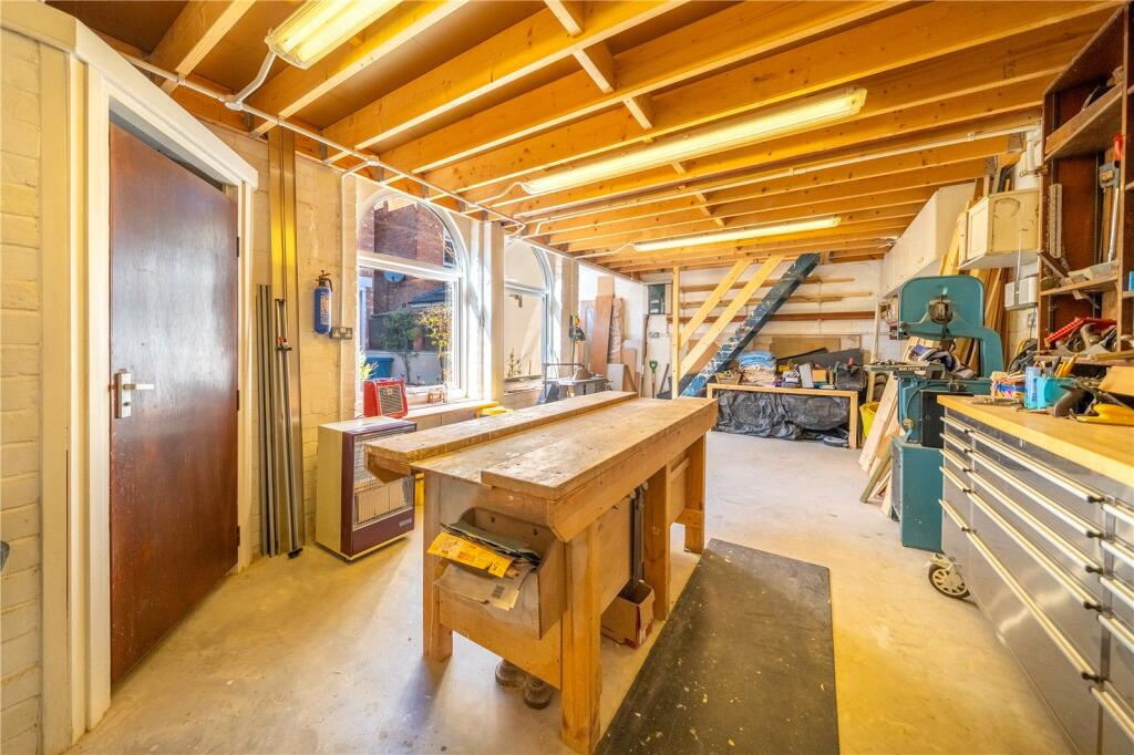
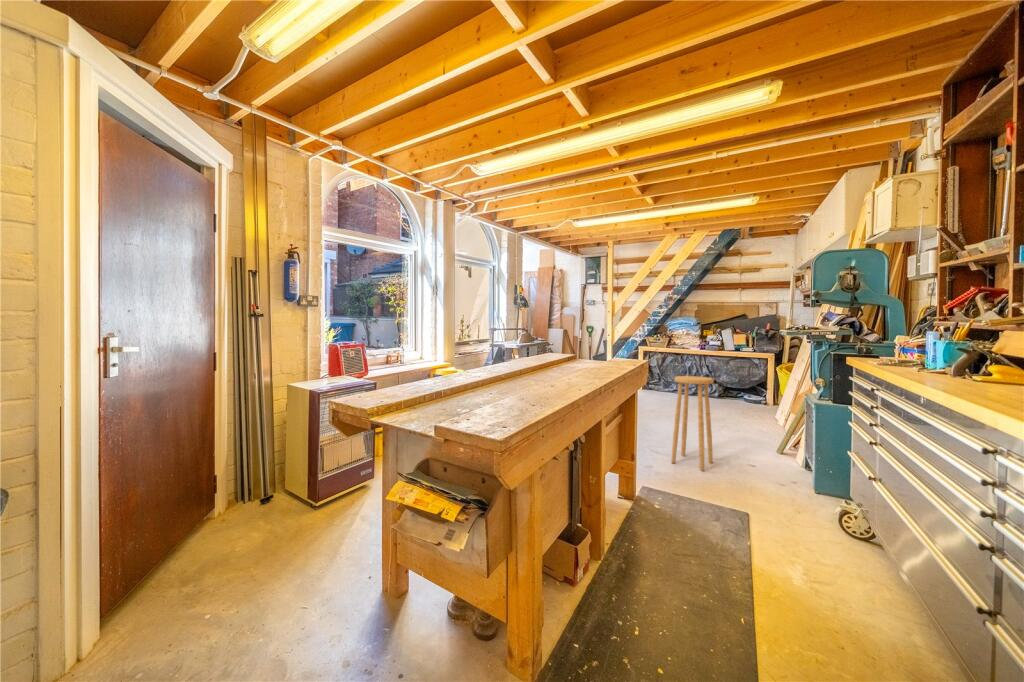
+ stool (698, 420)
